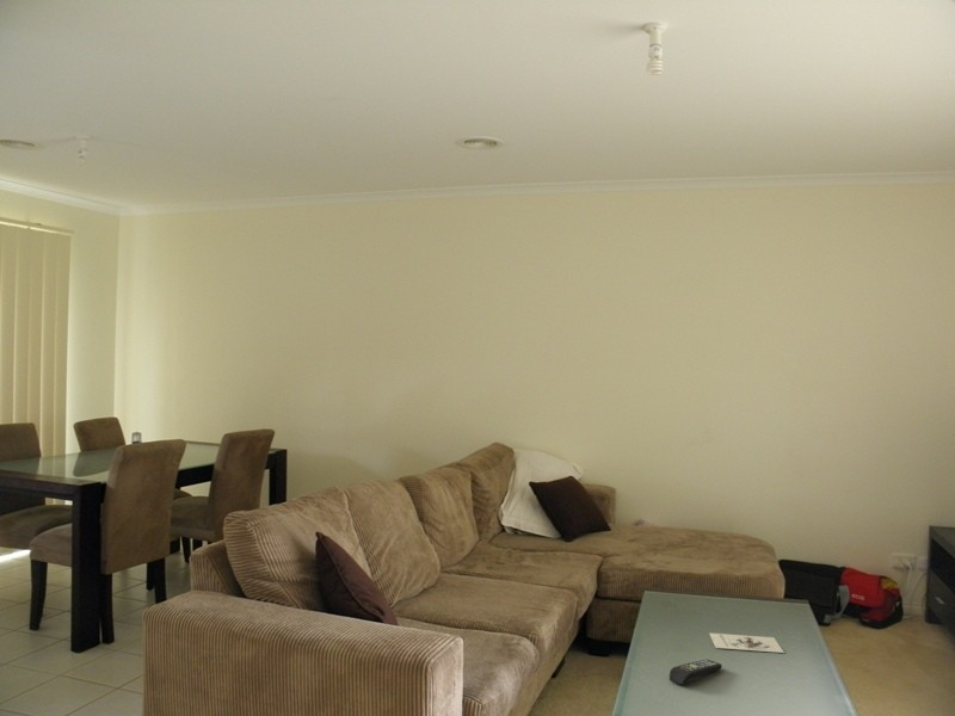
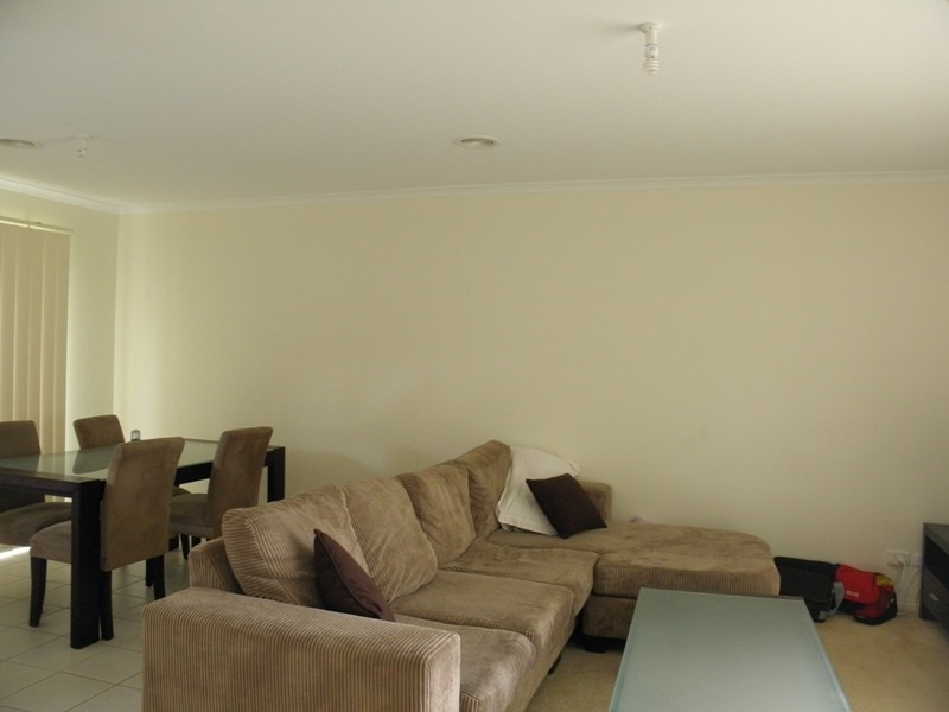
- remote control (695, 669)
- architectural model (745, 640)
